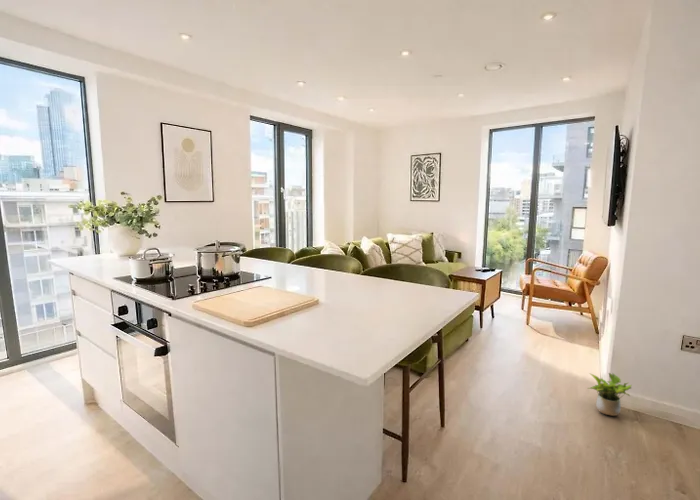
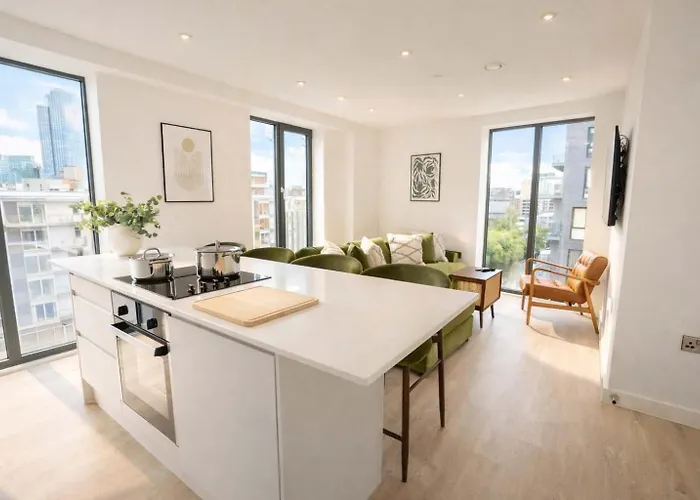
- potted plant (608, 393)
